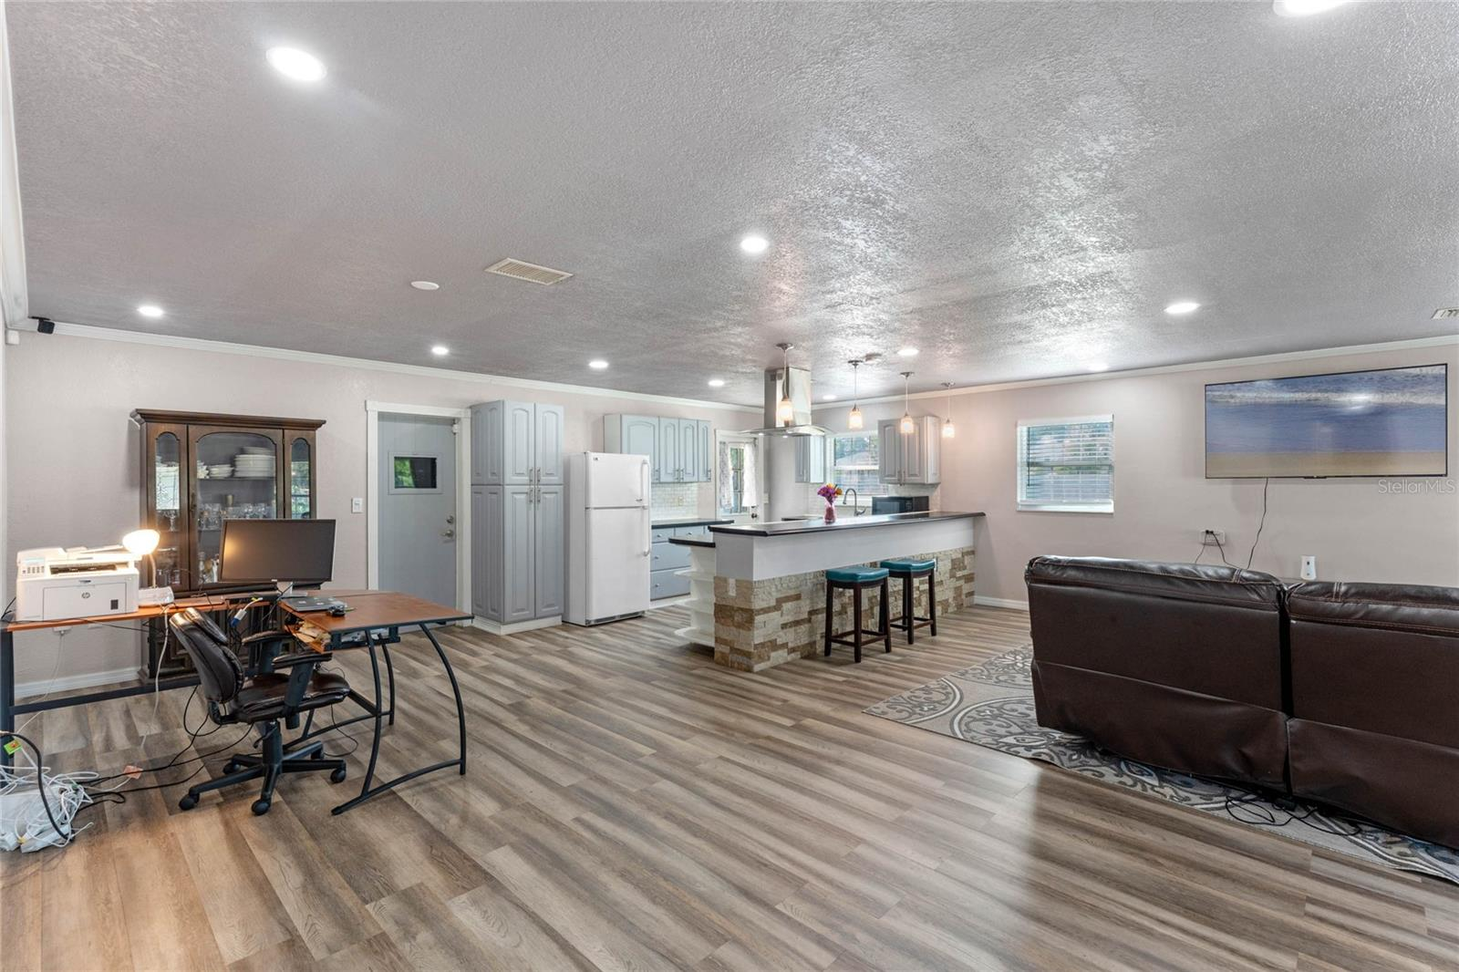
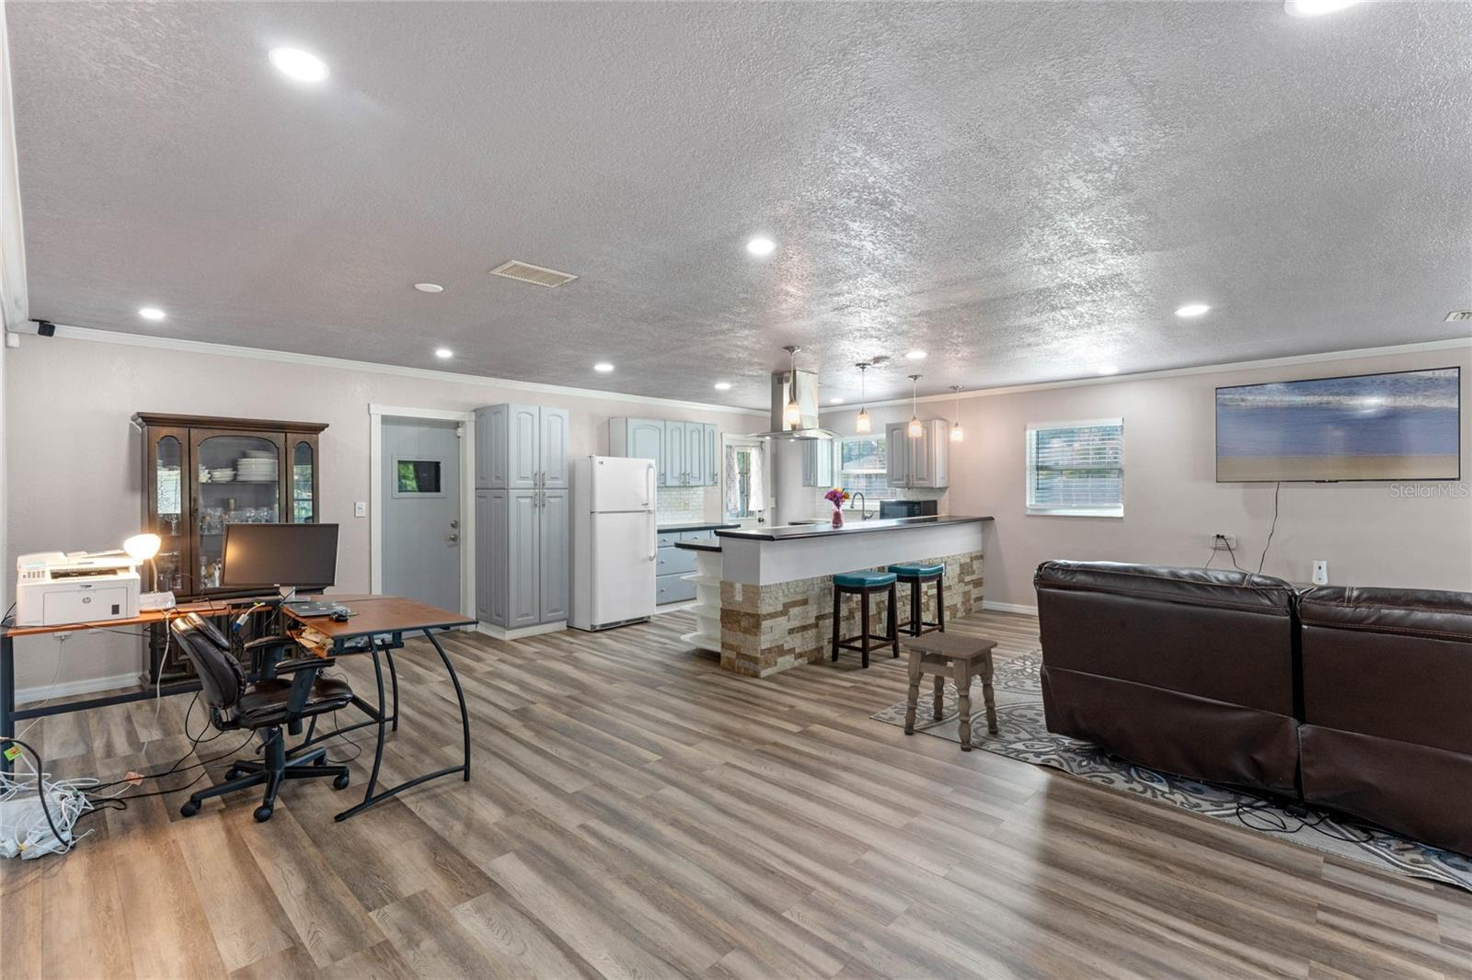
+ side table (955, 685)
